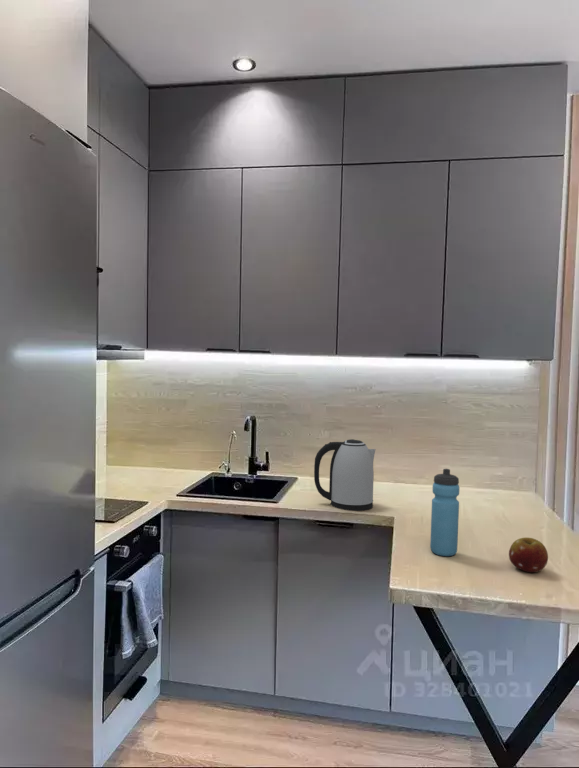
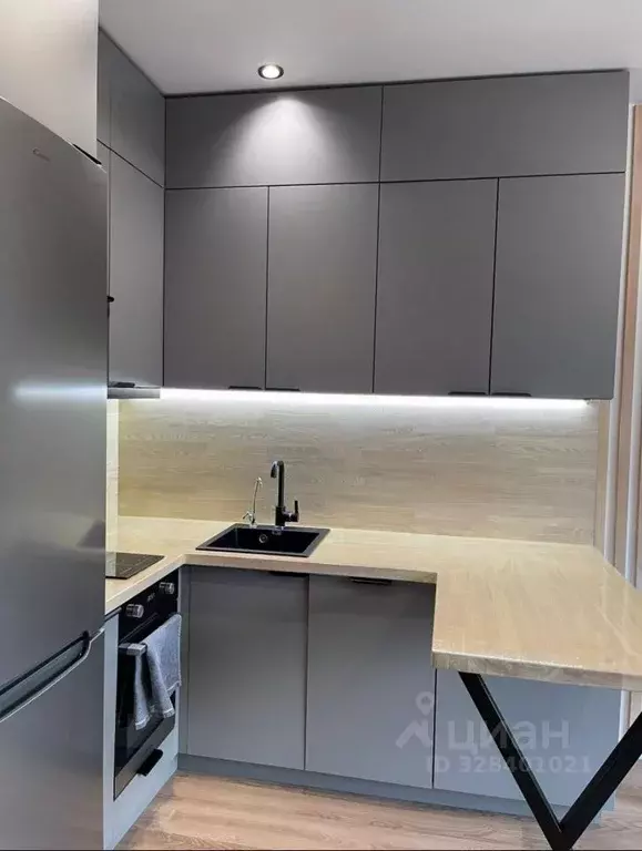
- kettle (344, 472)
- water bottle (445, 510)
- fruit (528, 554)
